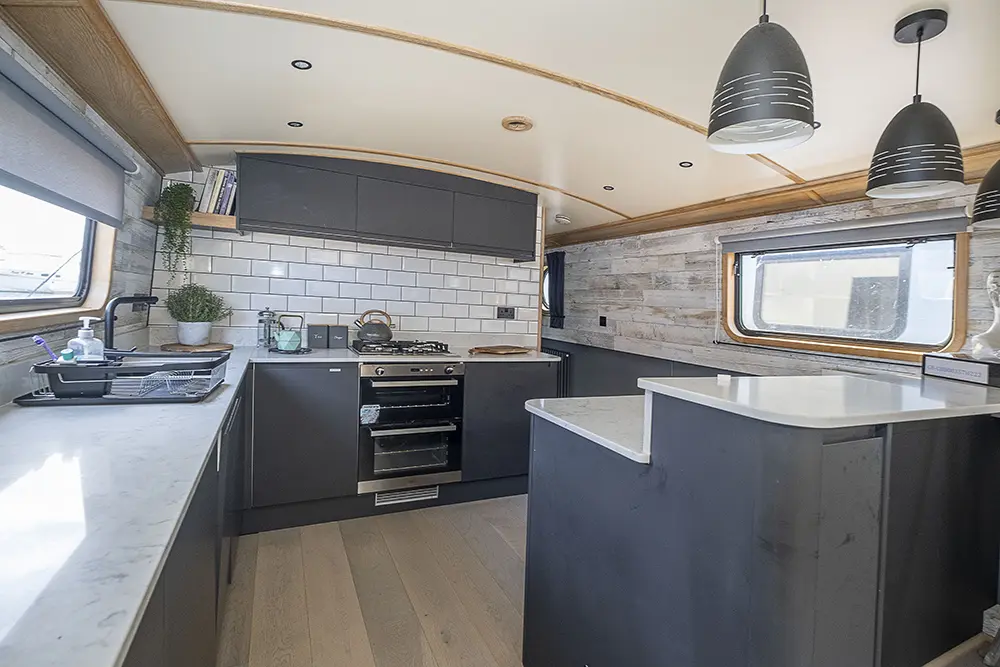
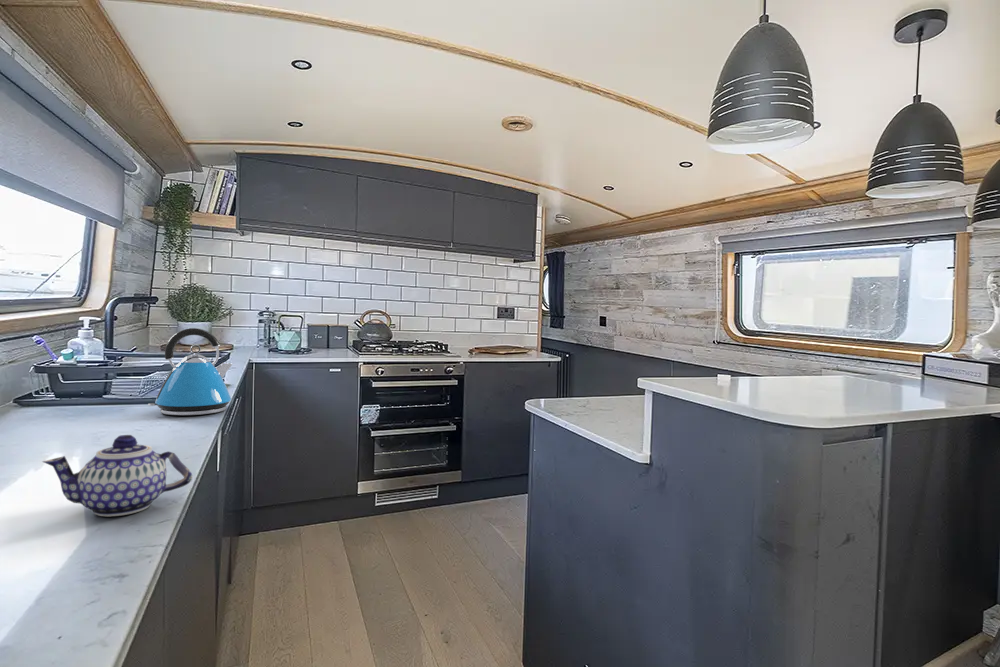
+ teapot (122, 471)
+ kettle (192, 369)
